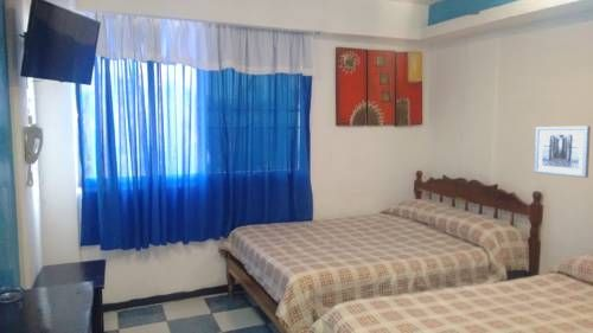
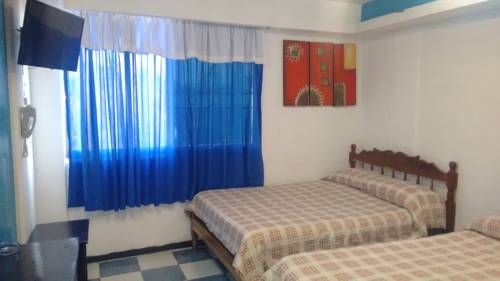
- wall art (560, 151)
